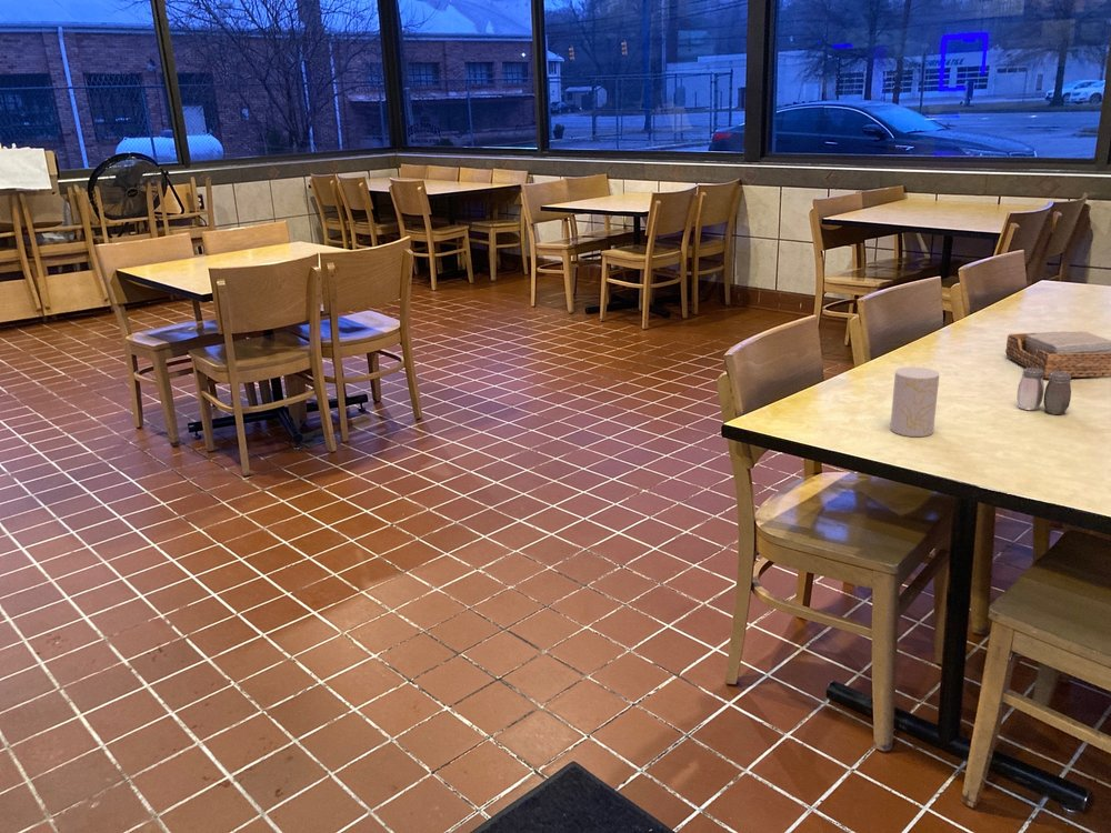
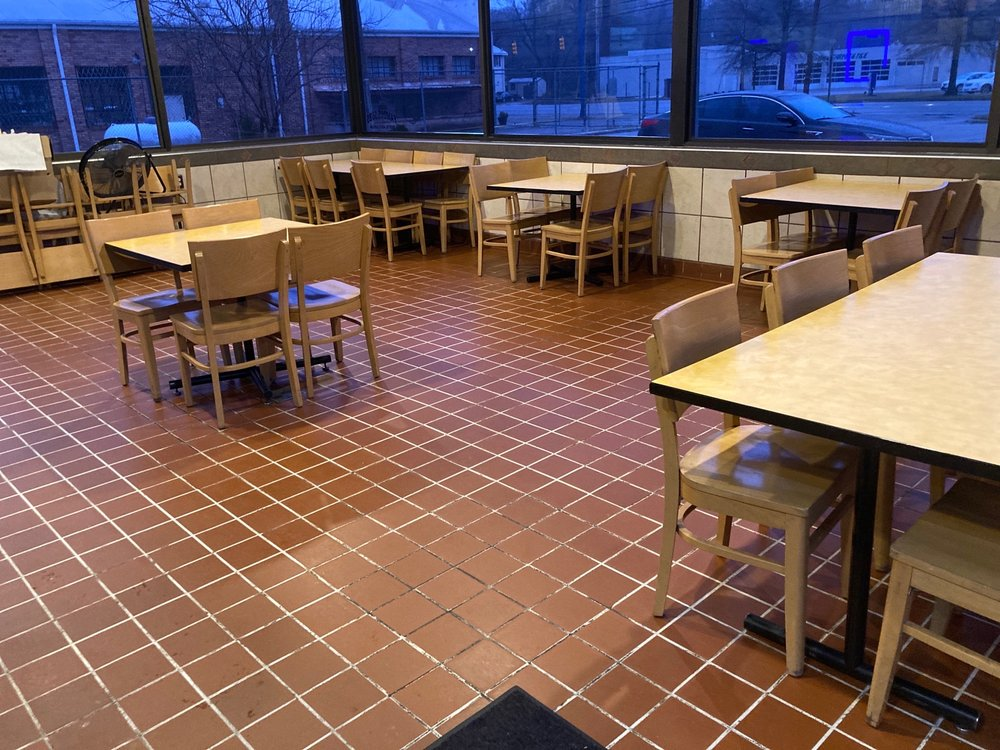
- cup (914, 401)
- salt and pepper shaker (1043, 390)
- napkin holder (1067, 350)
